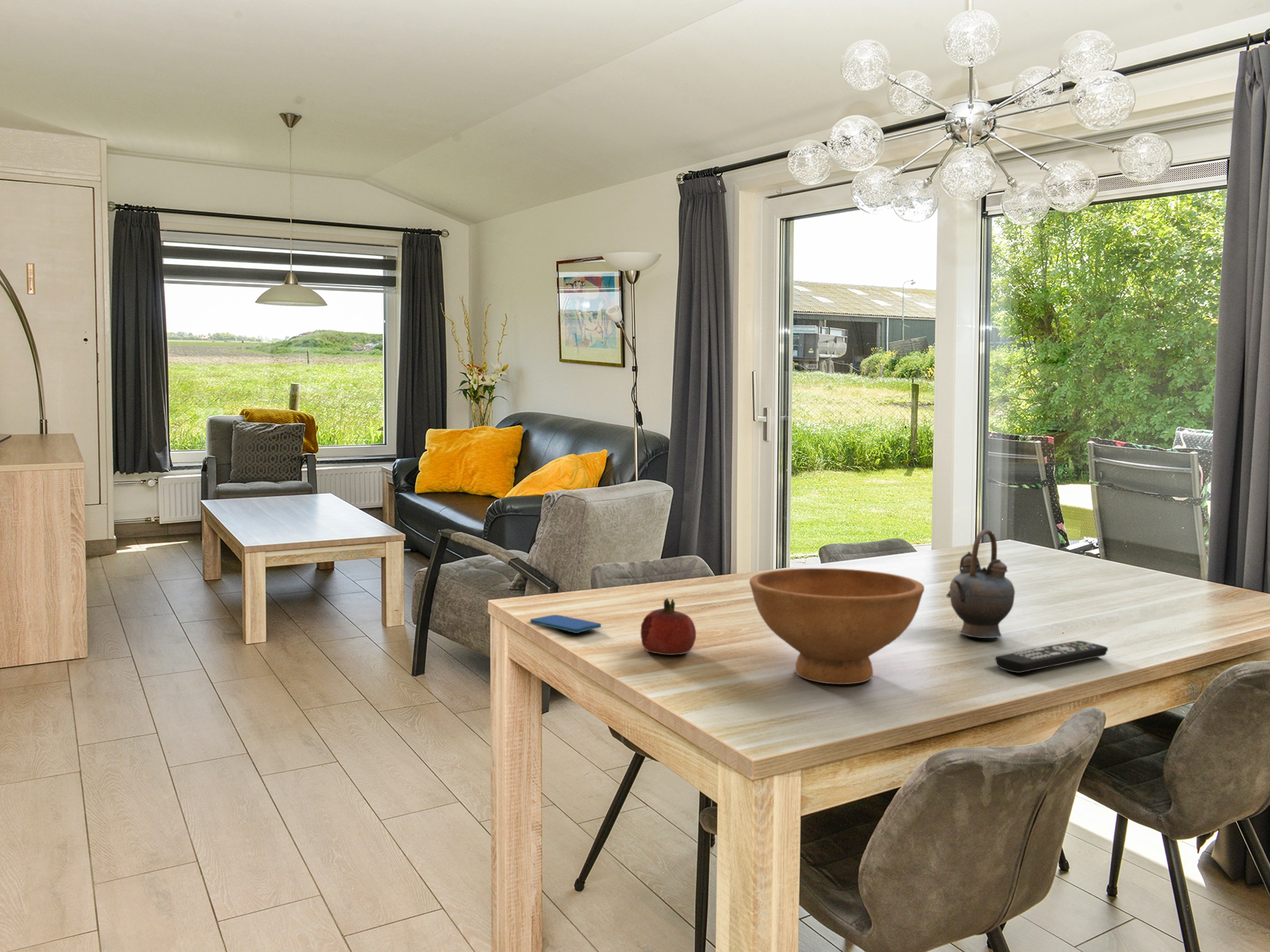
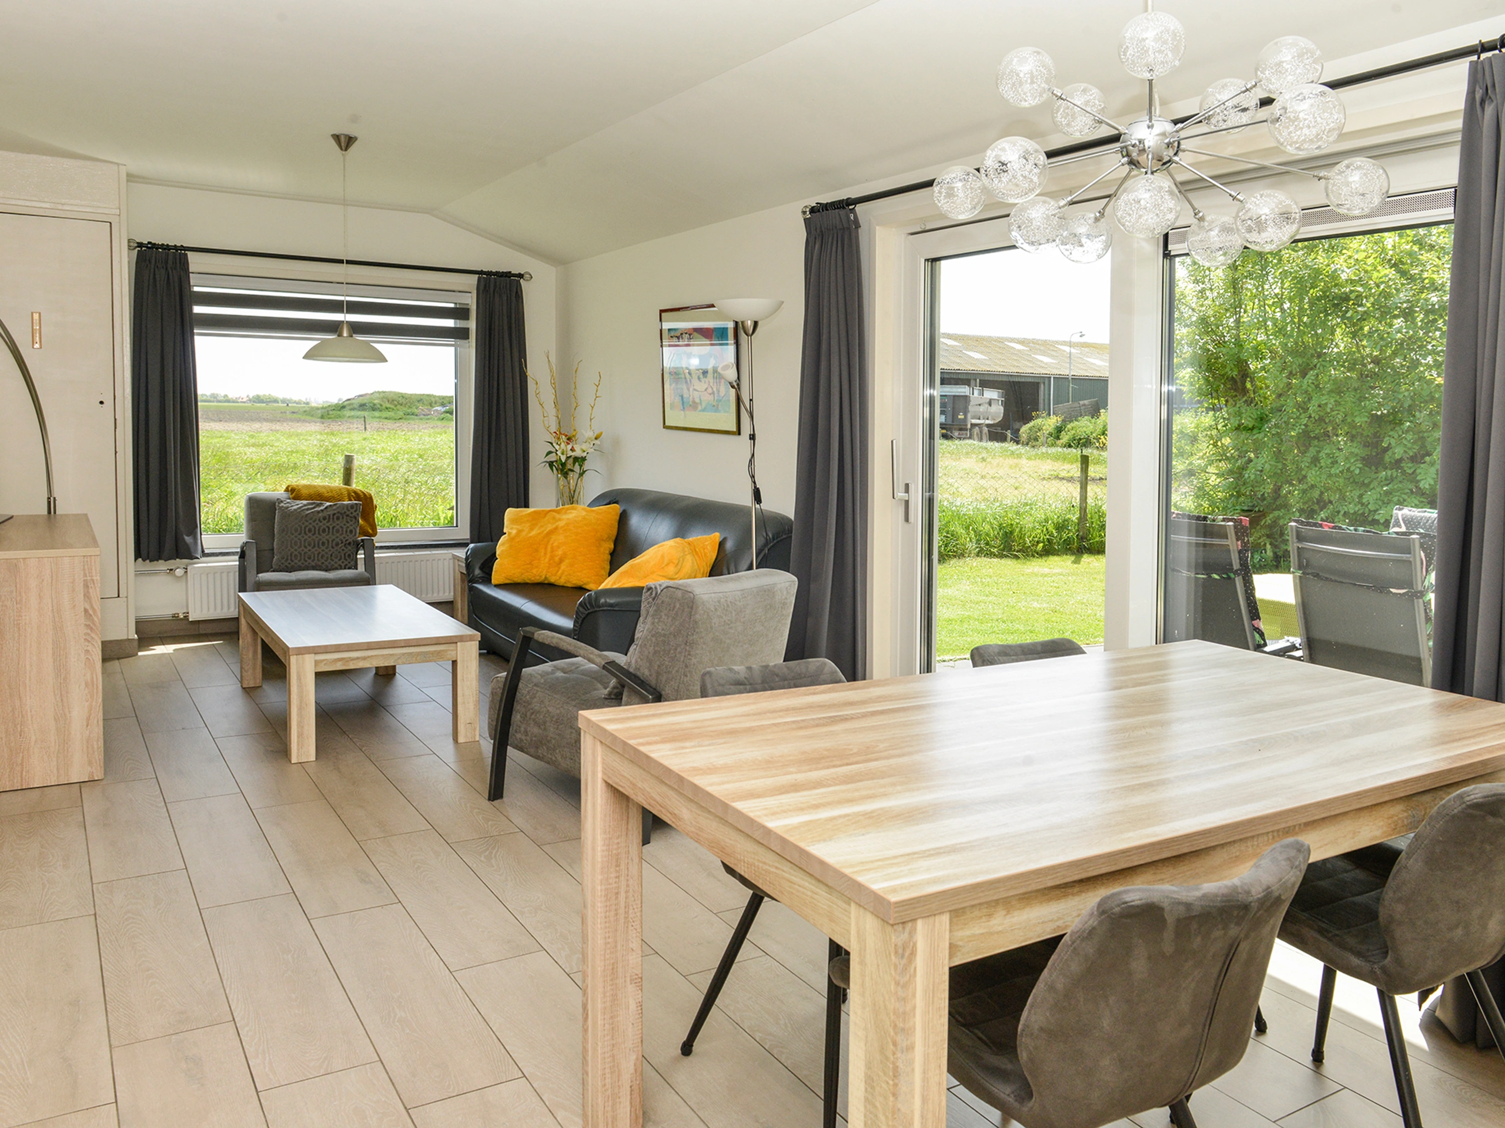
- smartphone (565, 623)
- fruit (667, 624)
- teapot (977, 583)
- remote control (1052, 656)
- bowl (834, 628)
